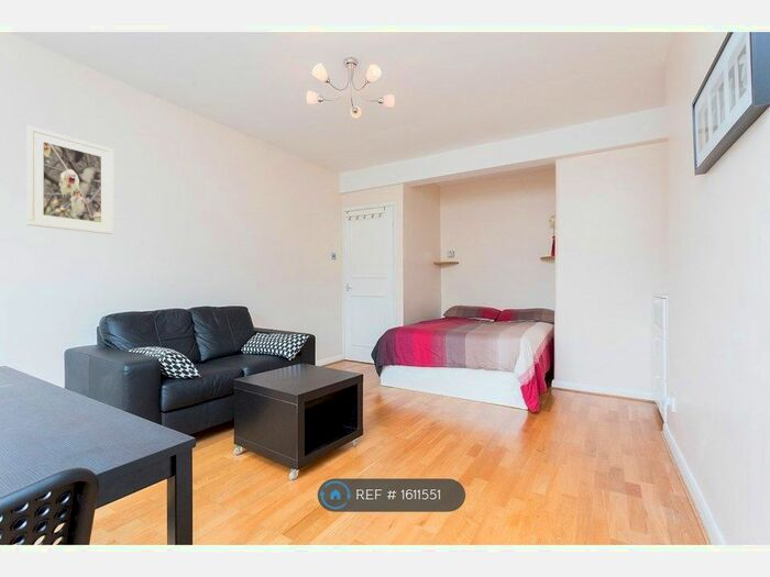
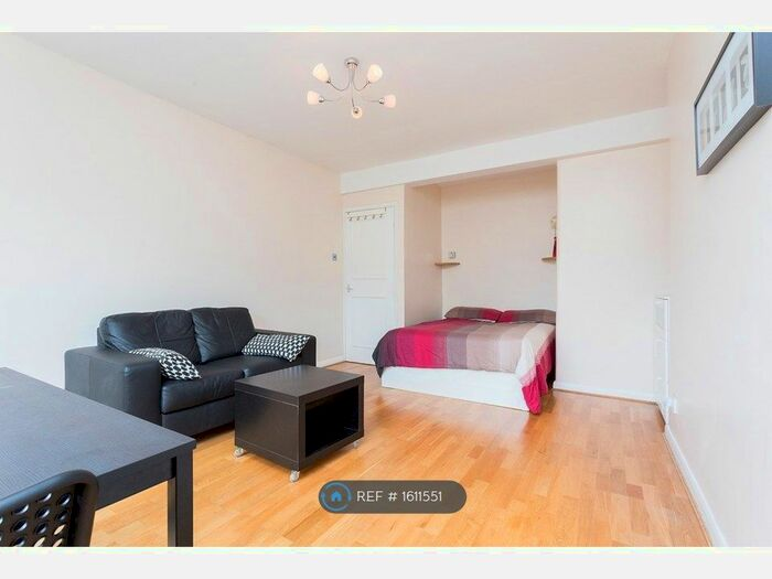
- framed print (73, 184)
